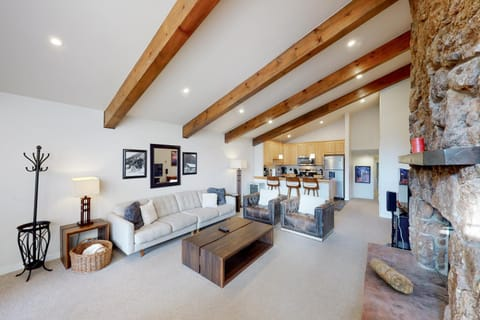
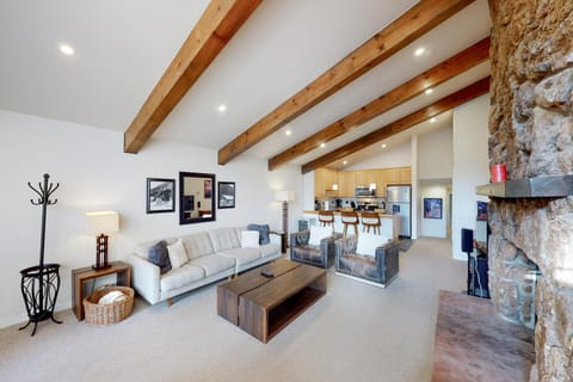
- decorative log (390, 274)
